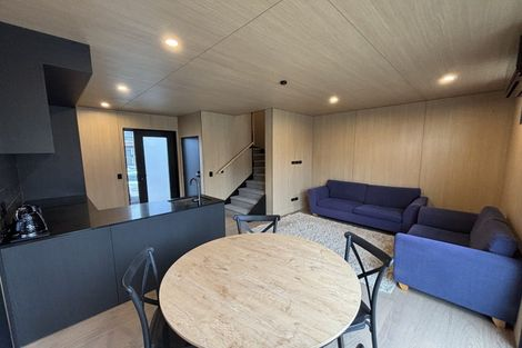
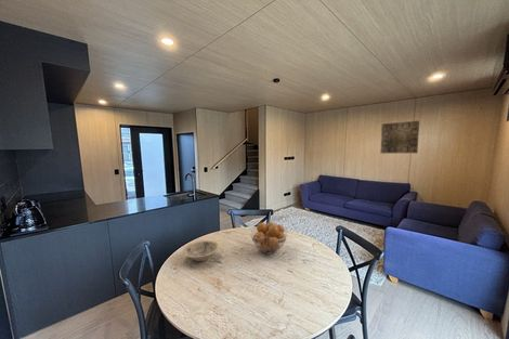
+ fruit basket (269, 236)
+ bowl (201, 252)
+ wall art (399, 138)
